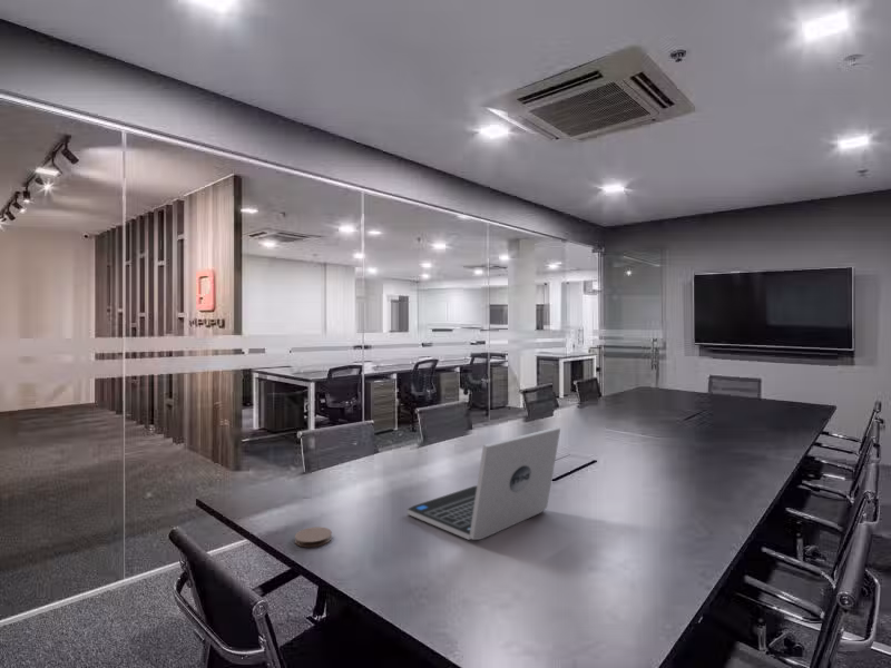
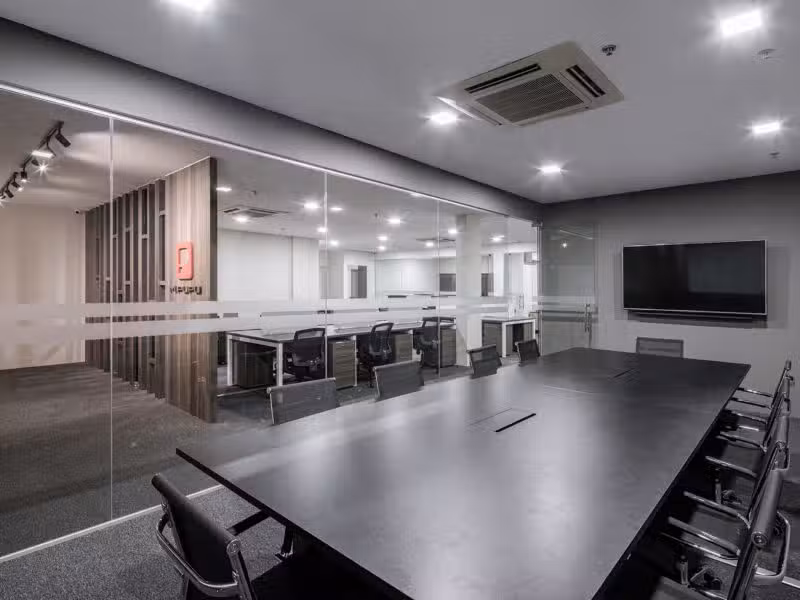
- laptop (482, 471)
- coaster (313, 537)
